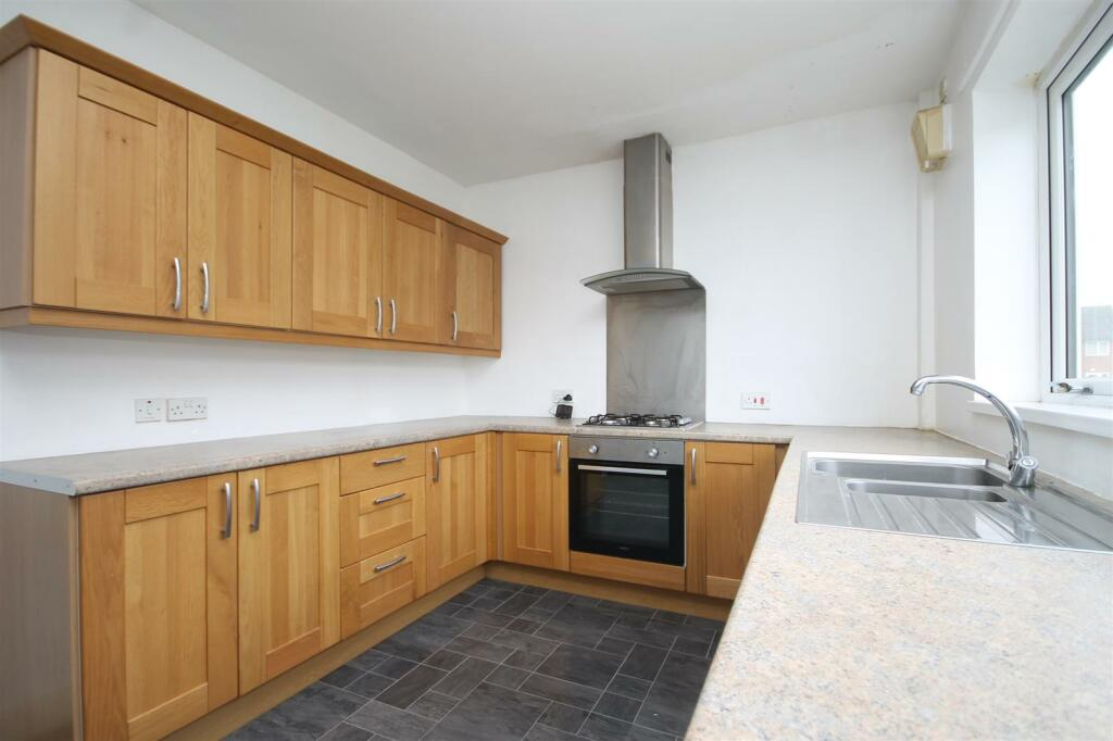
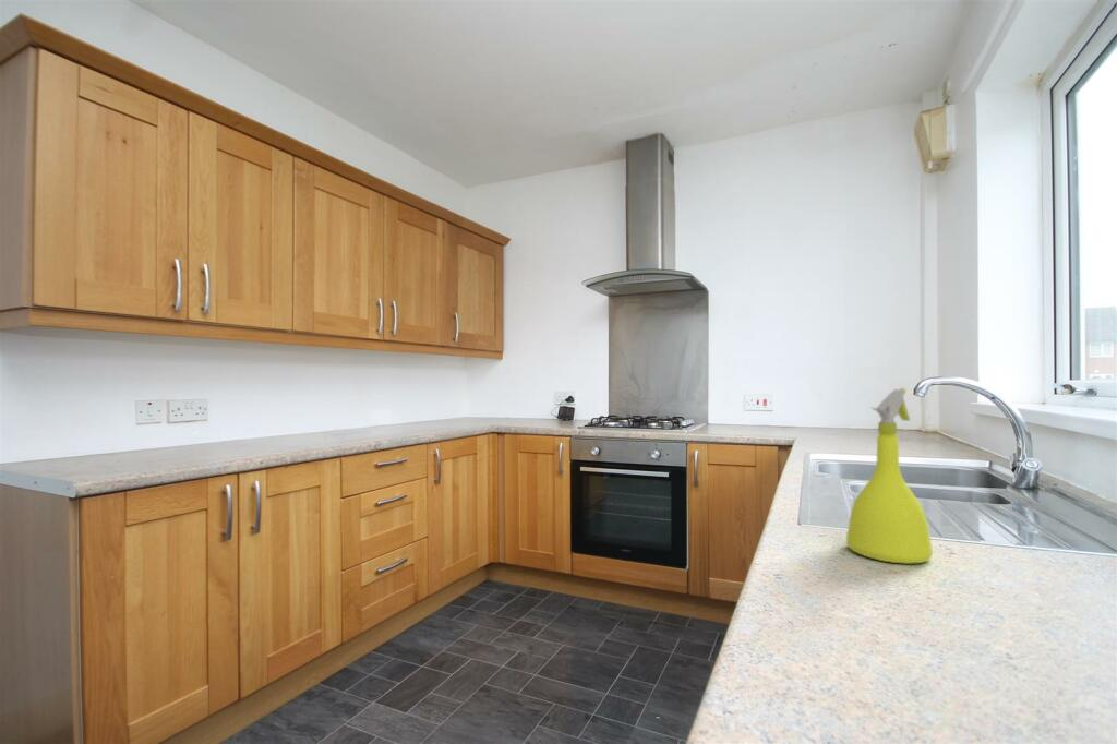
+ spray bottle (888, 470)
